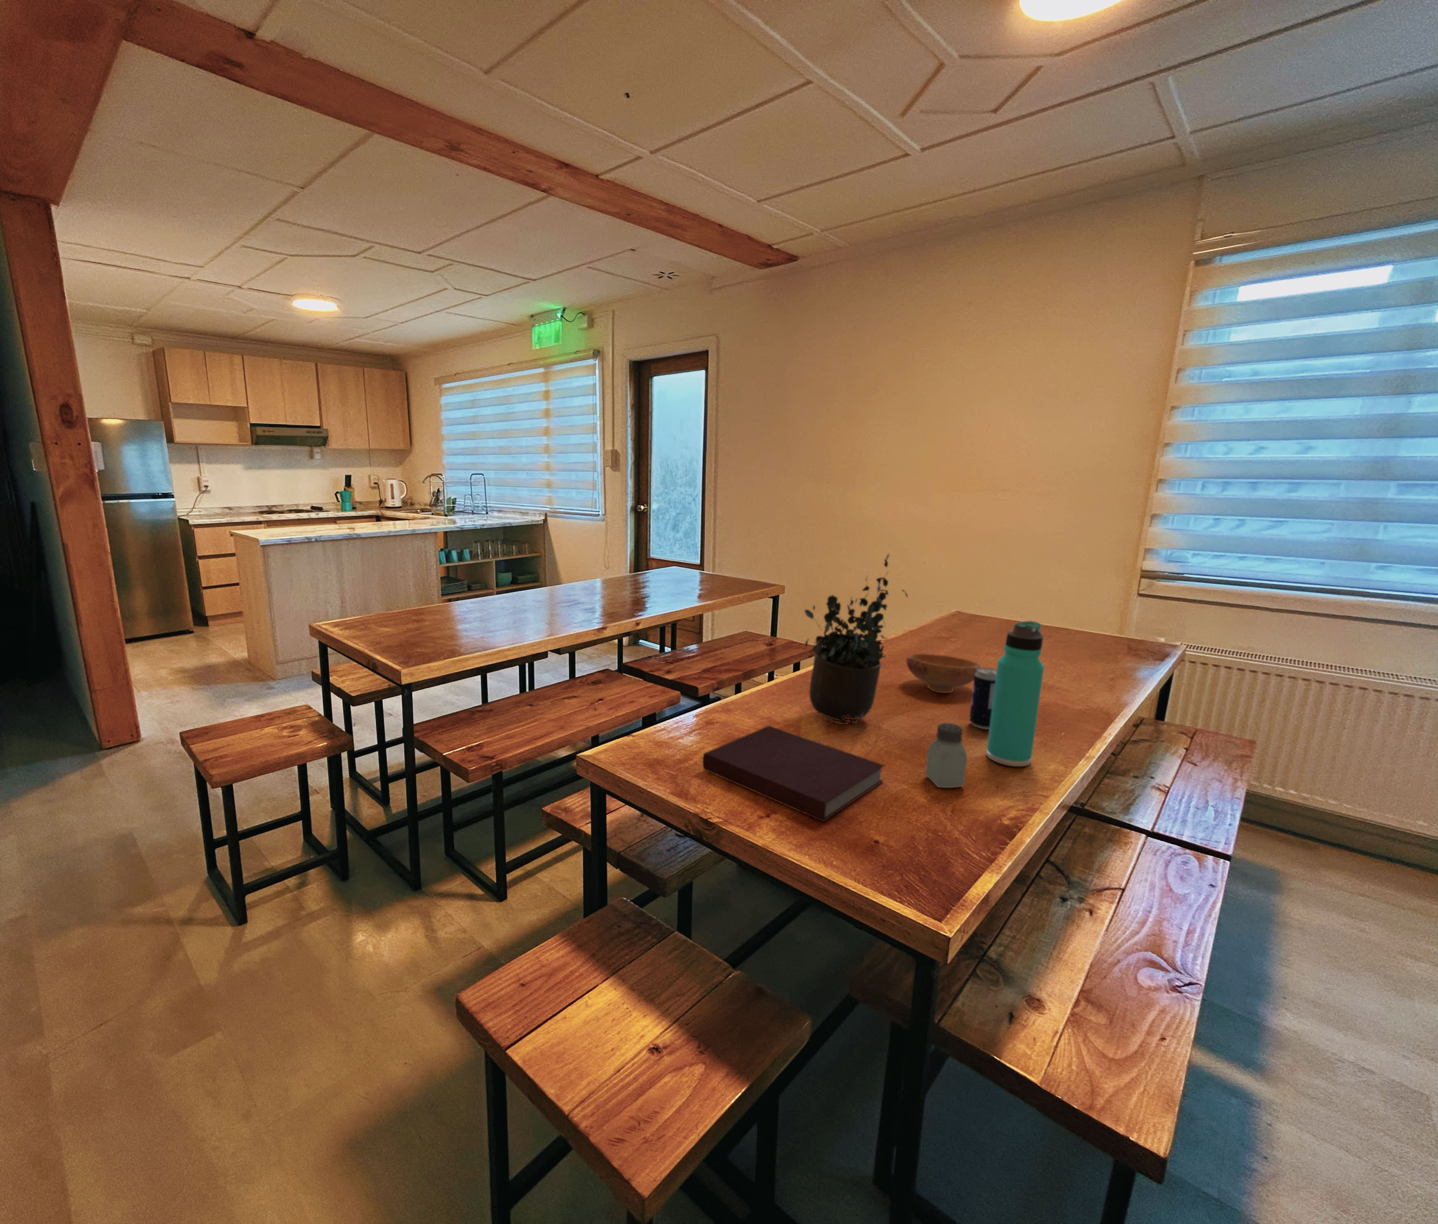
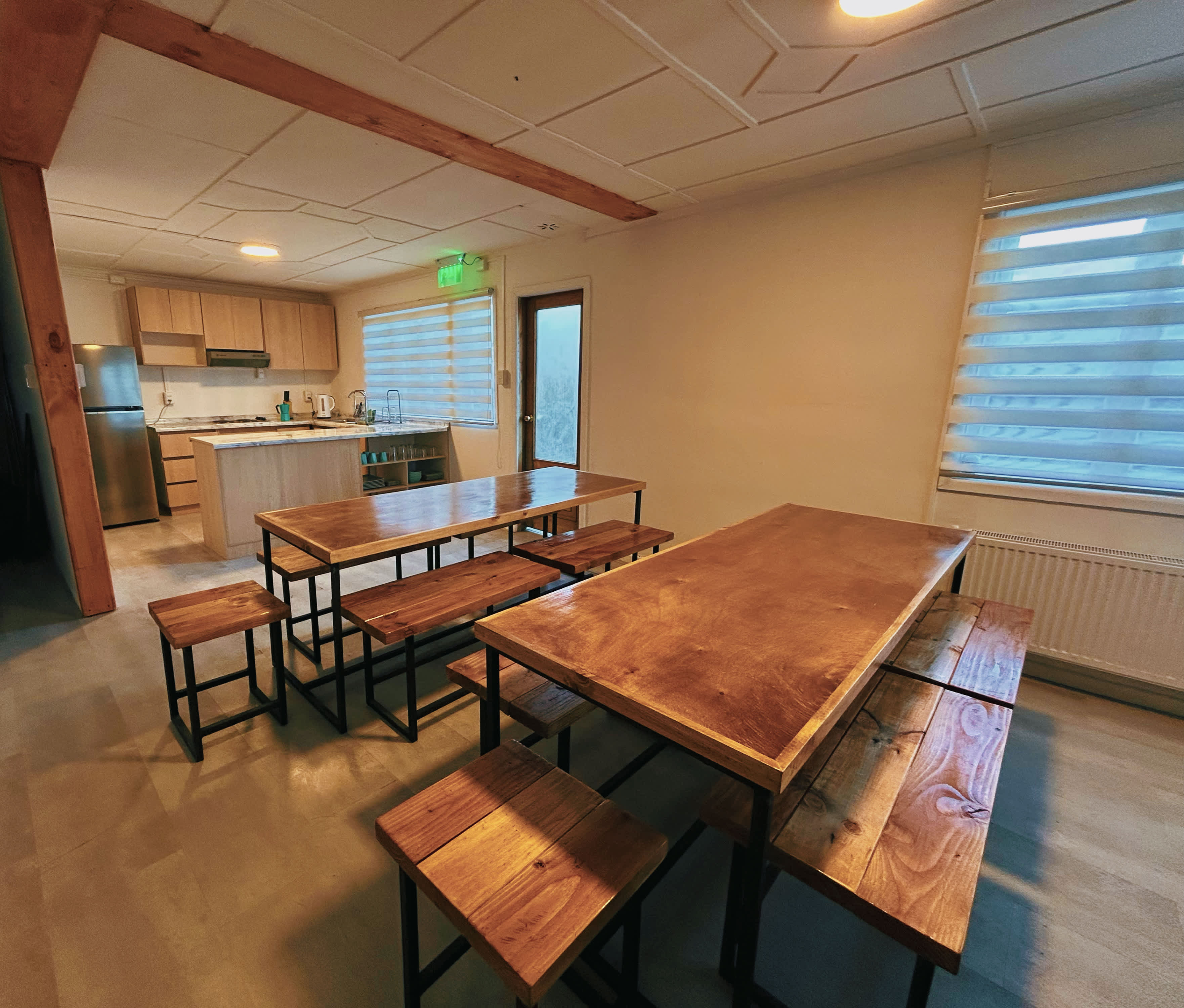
- saltshaker (947, 754)
- notebook (792, 767)
- beverage can (986, 698)
- bowl (941, 673)
- potted plant (856, 640)
- thermos bottle (1017, 692)
